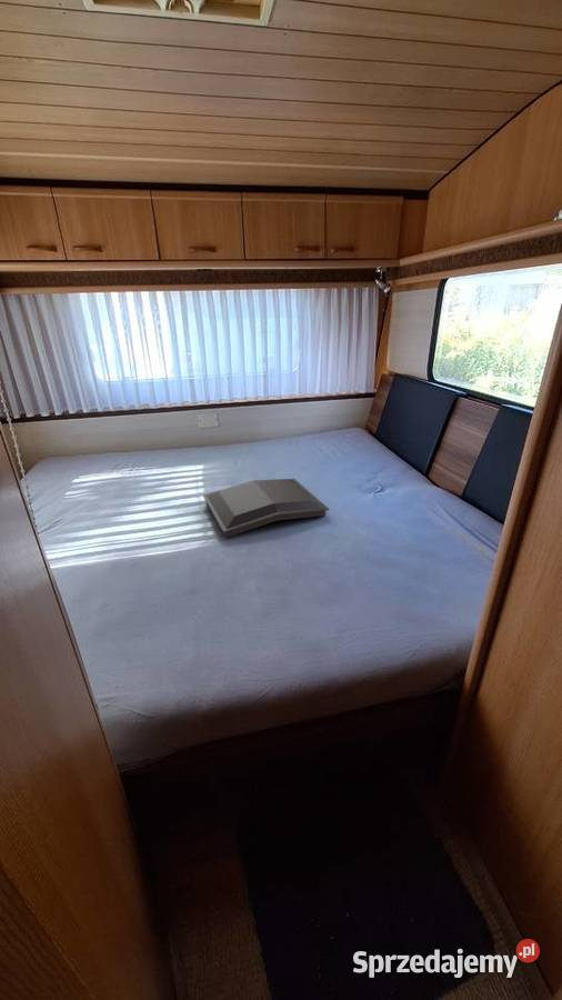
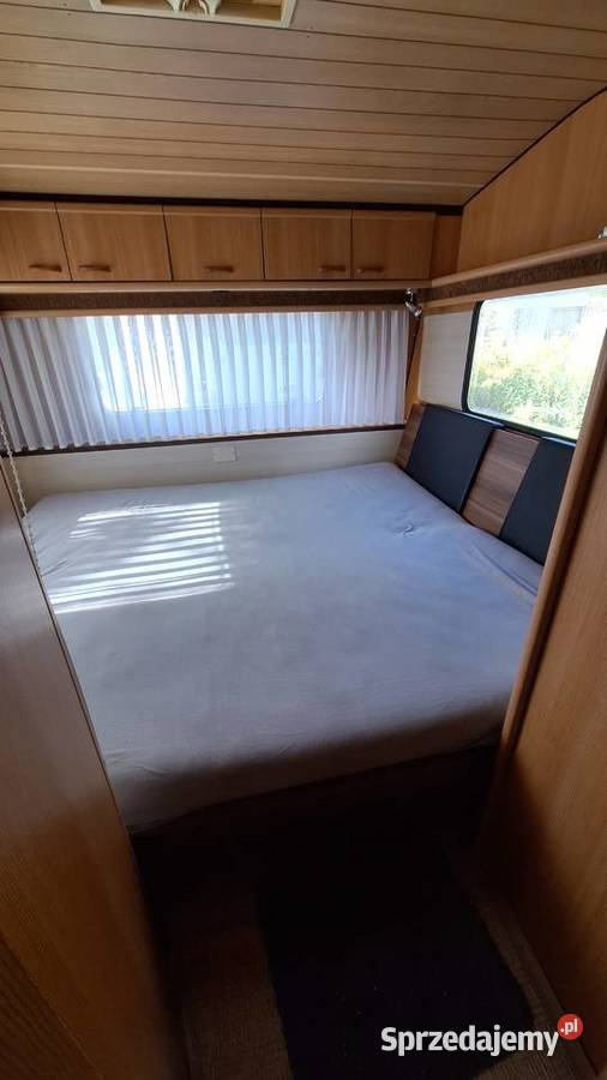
- serving tray (263, 500)
